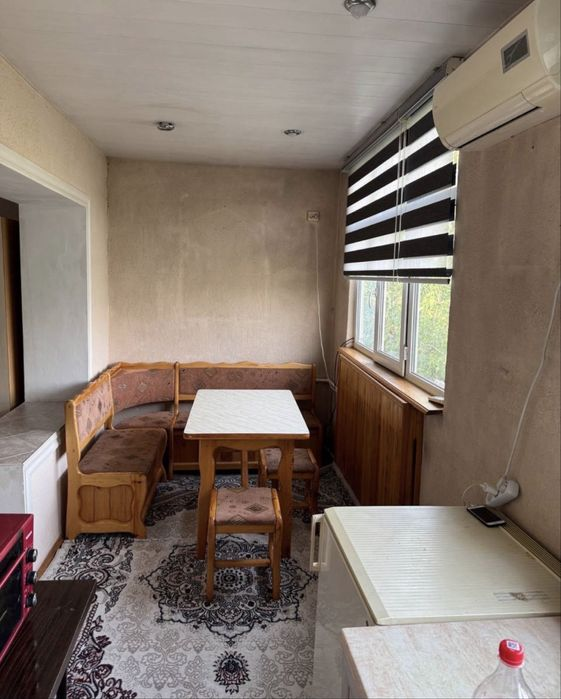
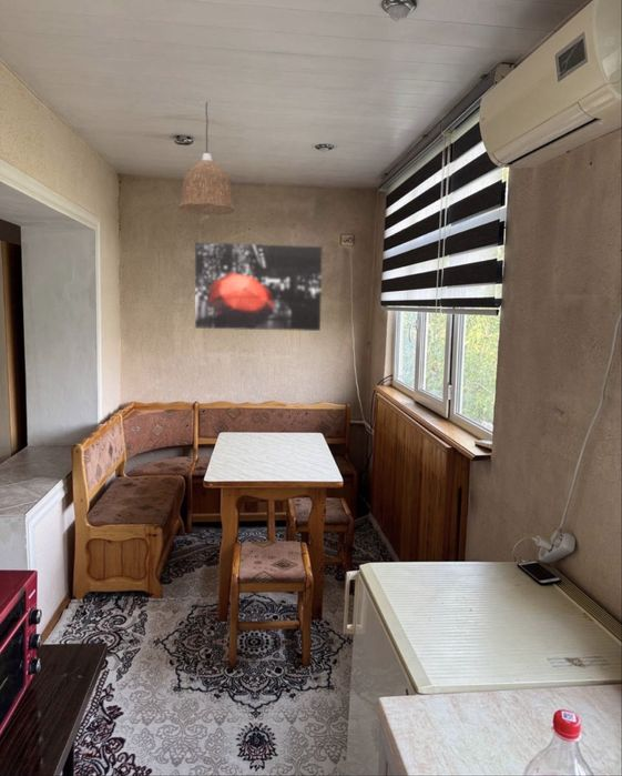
+ pendant lamp (206, 157)
+ wall art (258, 288)
